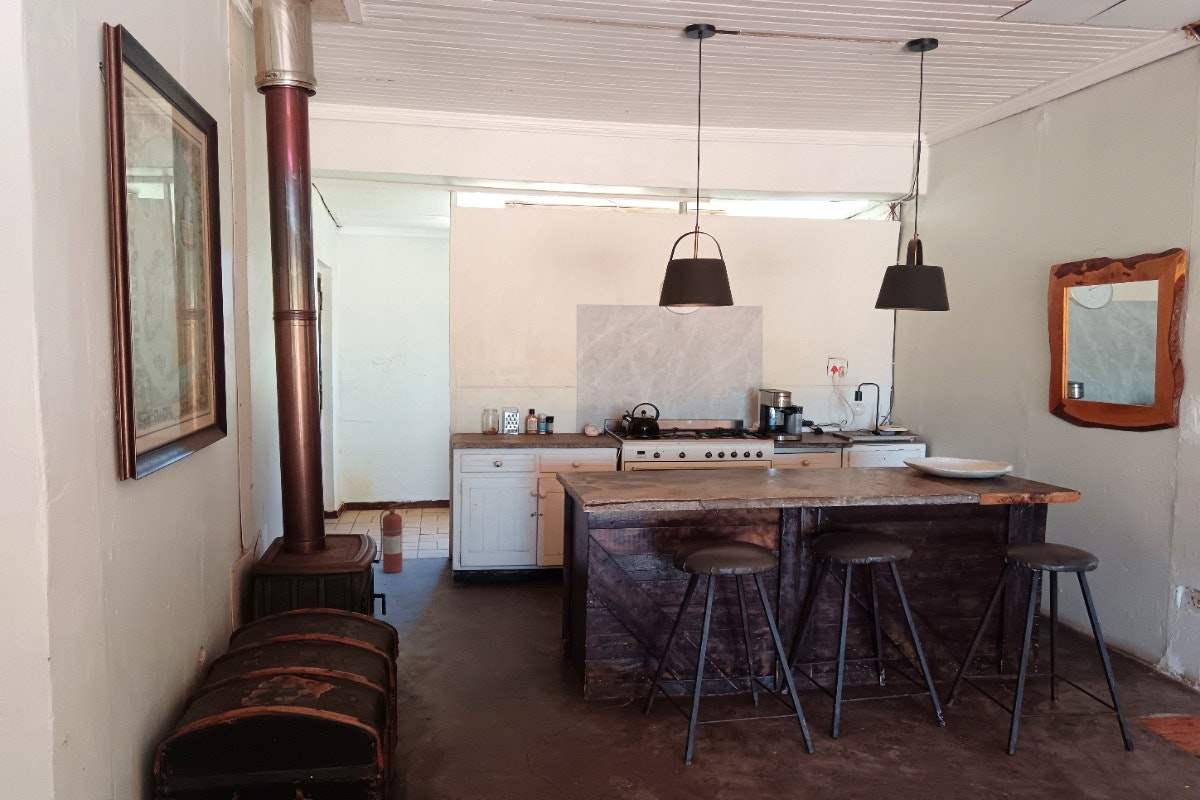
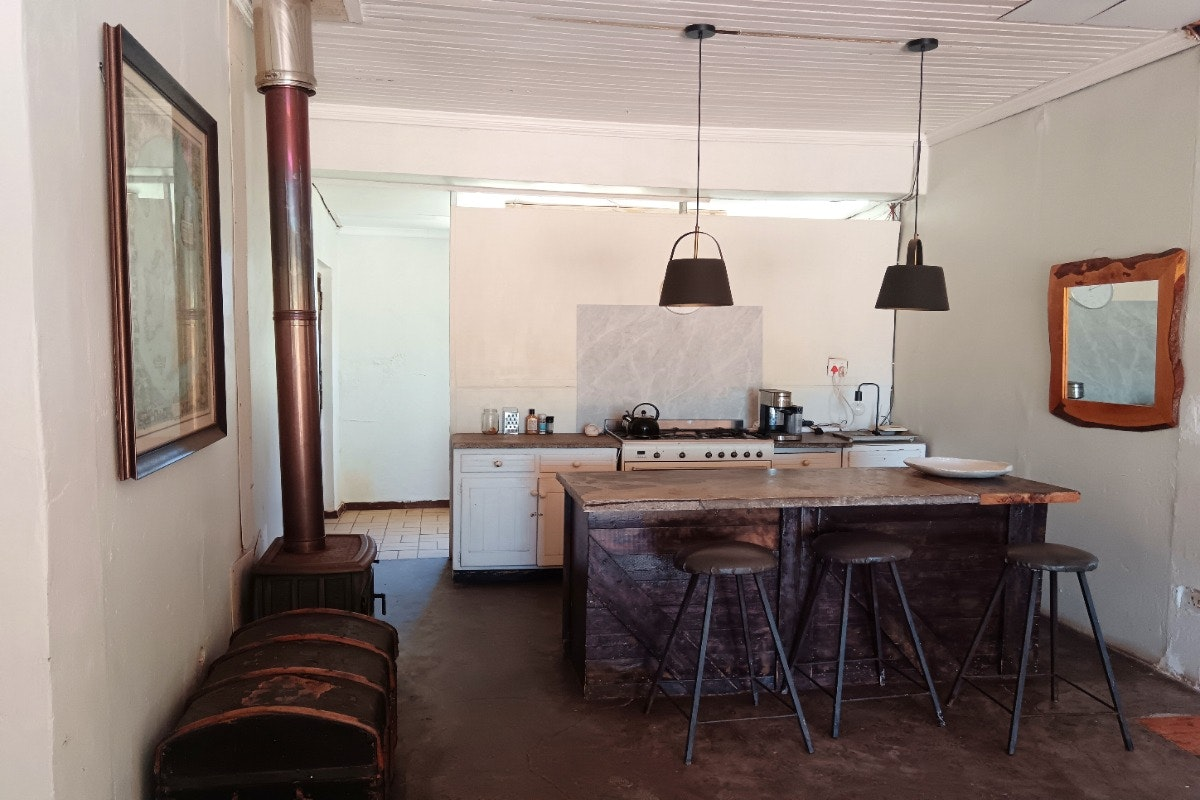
- fire extinguisher (393, 536)
